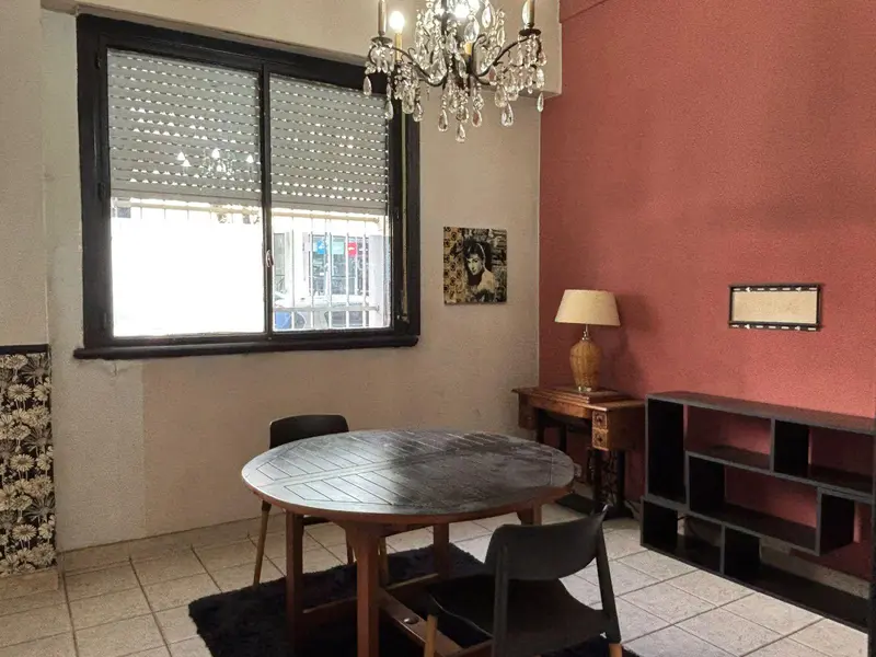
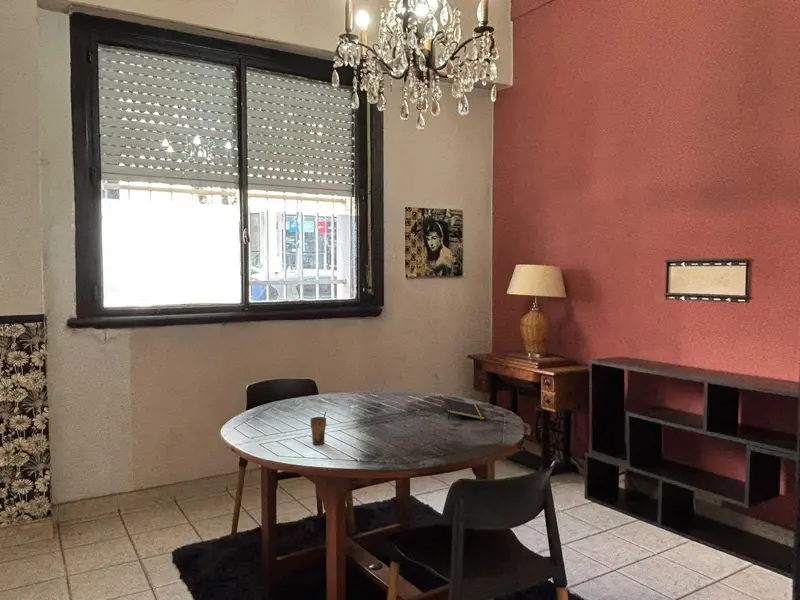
+ notepad (463, 408)
+ cup (318, 427)
